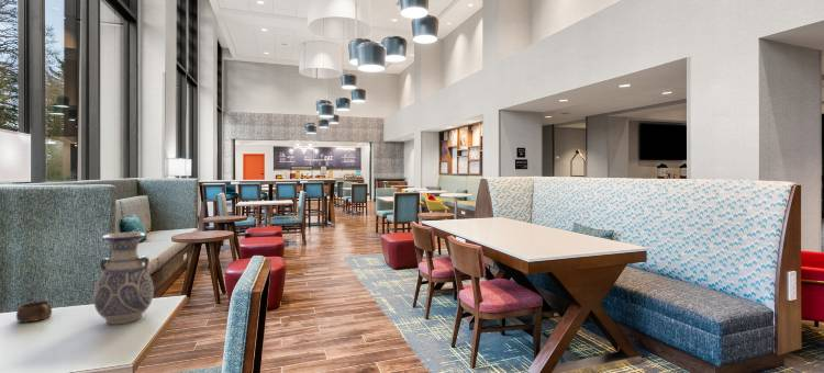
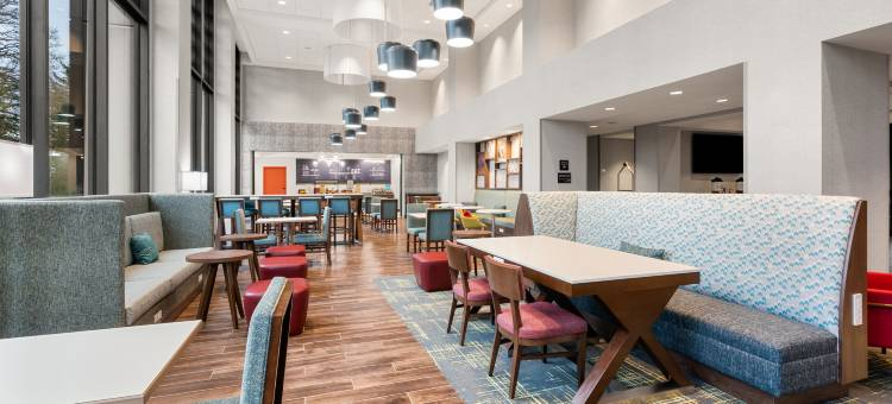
- cup (35, 312)
- vase (124, 276)
